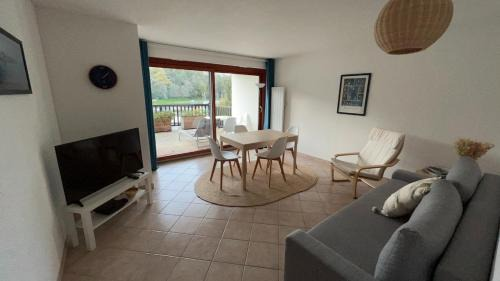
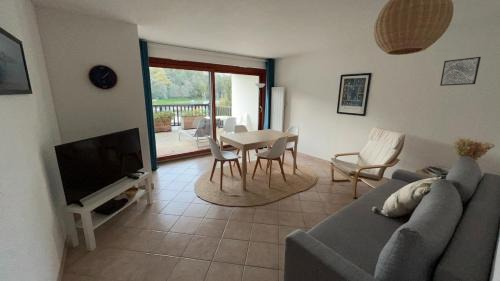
+ wall art (459, 72)
